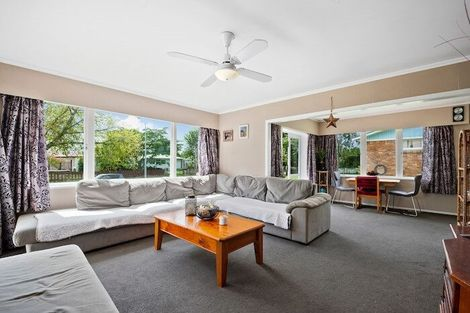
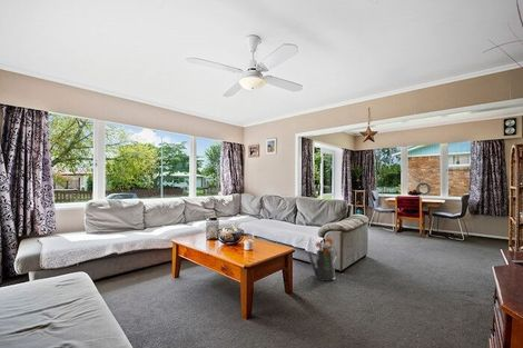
+ watering can (323, 258)
